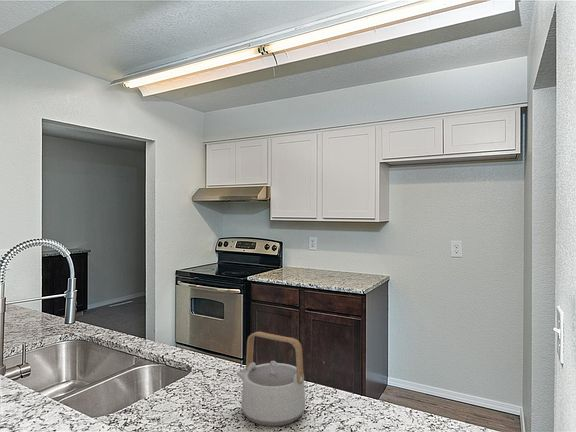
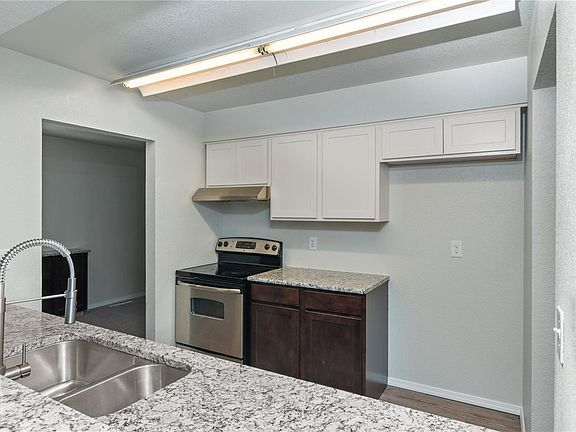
- teapot (268, 372)
